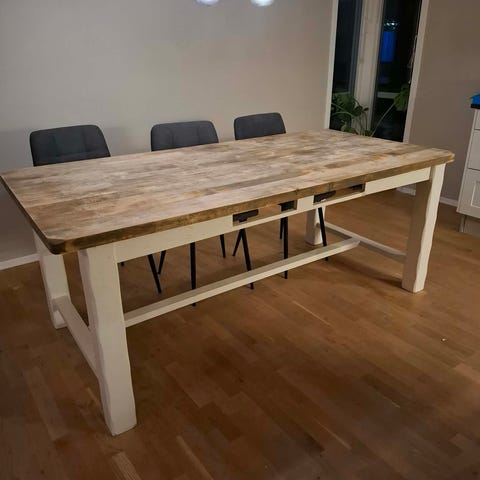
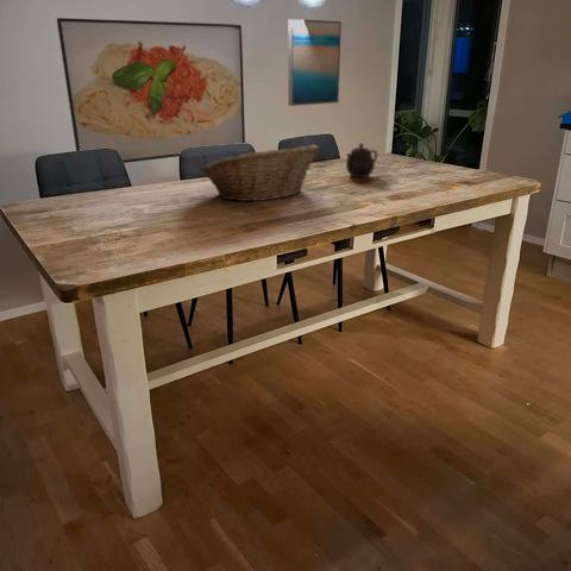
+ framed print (164, 92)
+ teapot (362, 159)
+ wall art (314, 63)
+ fruit basket (262, 168)
